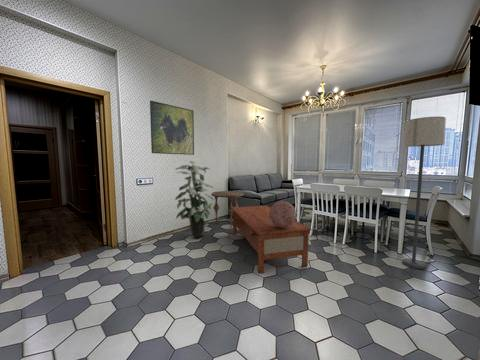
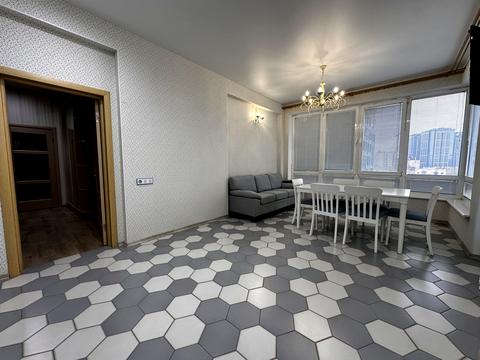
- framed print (174, 130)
- decorative sphere (282, 214)
- indoor plant (194, 199)
- side table (228, 209)
- lamp (418, 194)
- coffee table (263, 231)
